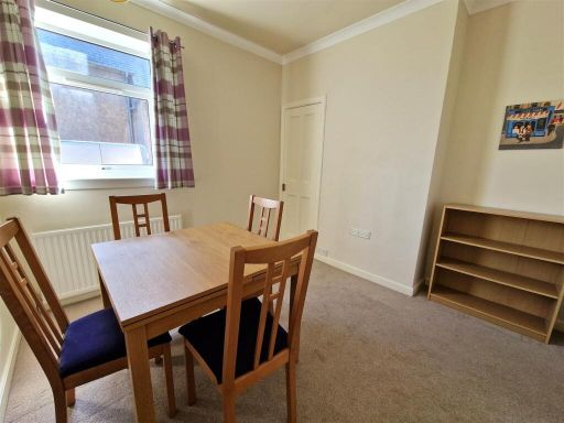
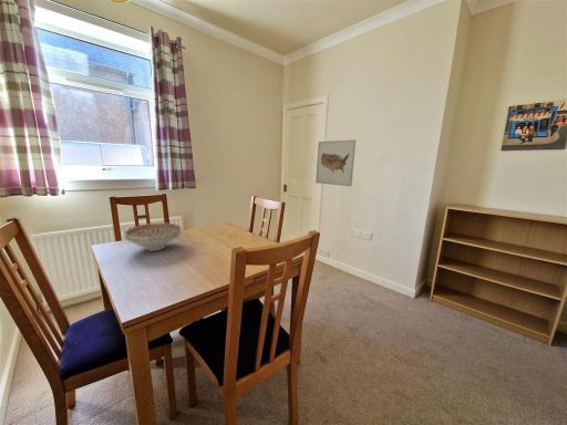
+ decorative bowl (154, 238)
+ wall art (333, 163)
